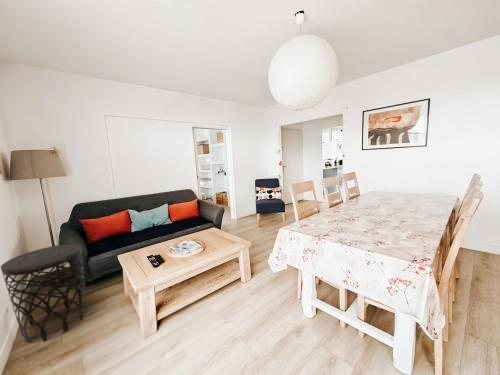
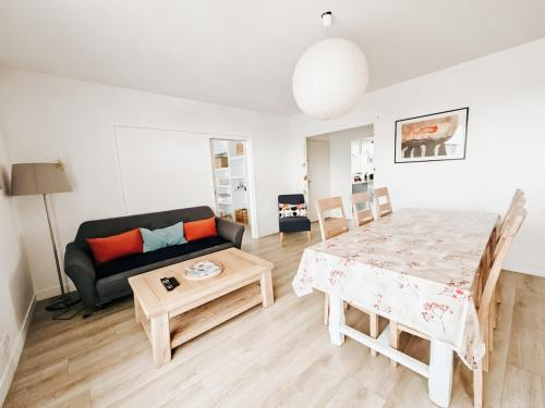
- side table (52, 289)
